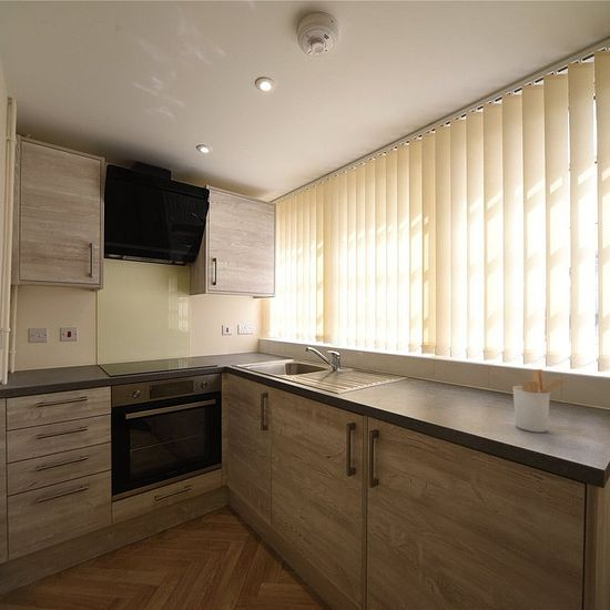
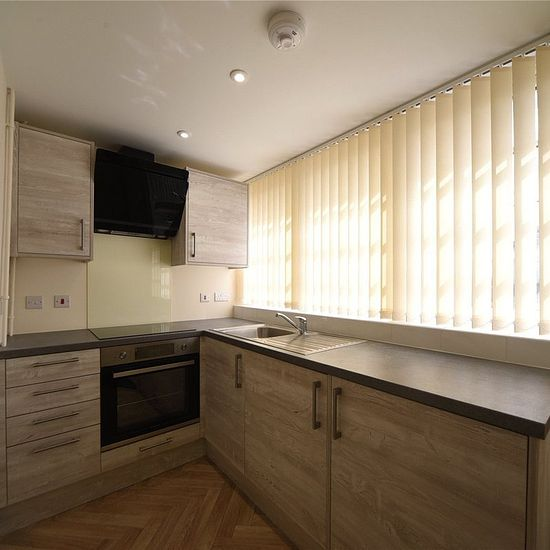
- utensil holder (540, 400)
